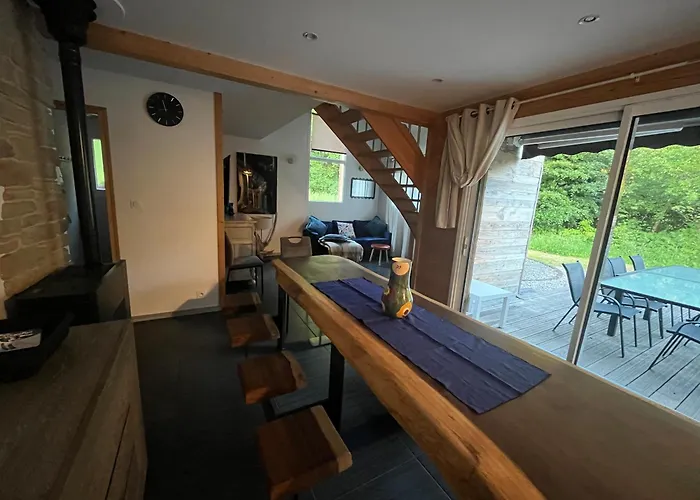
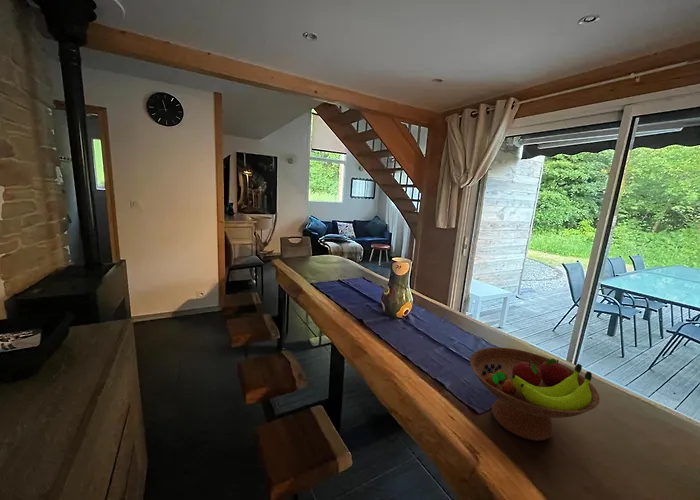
+ fruit bowl (526, 388)
